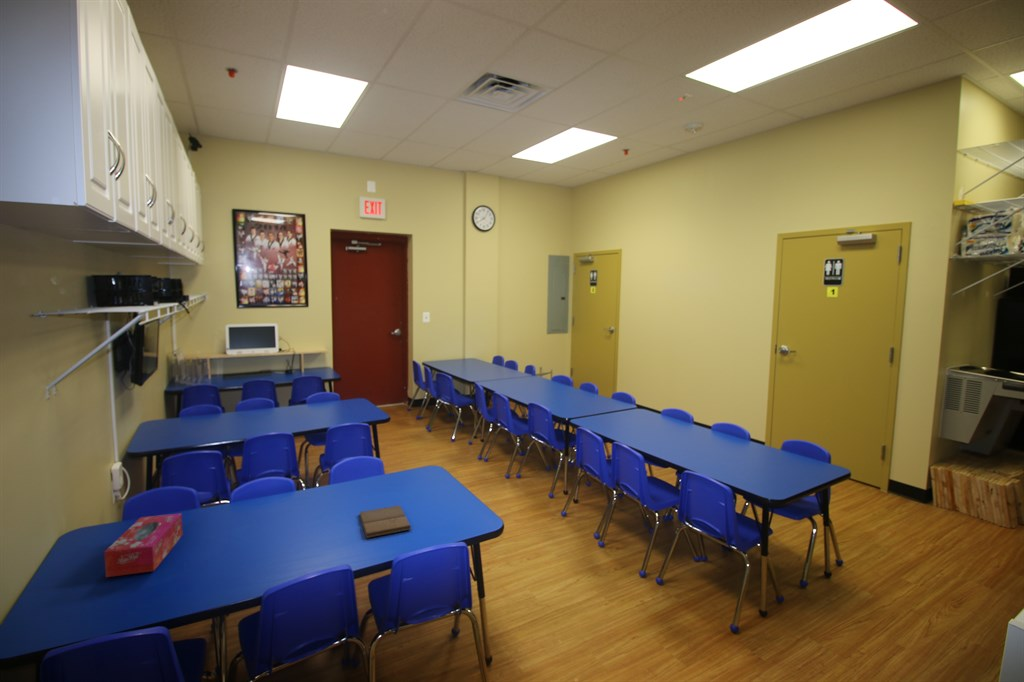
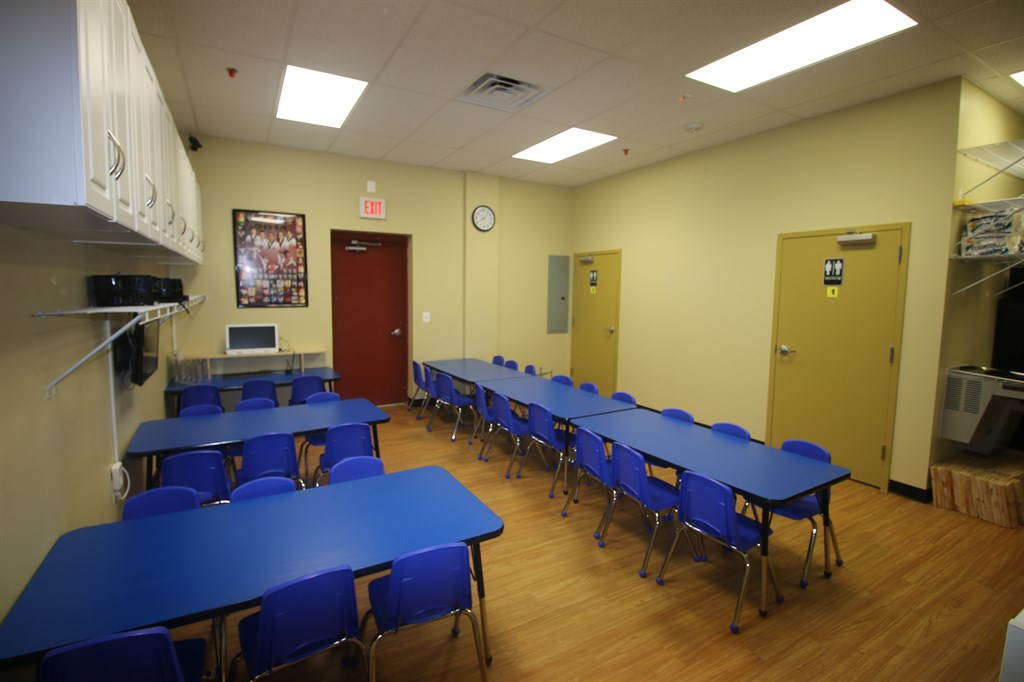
- book (384, 520)
- tissue box (146, 542)
